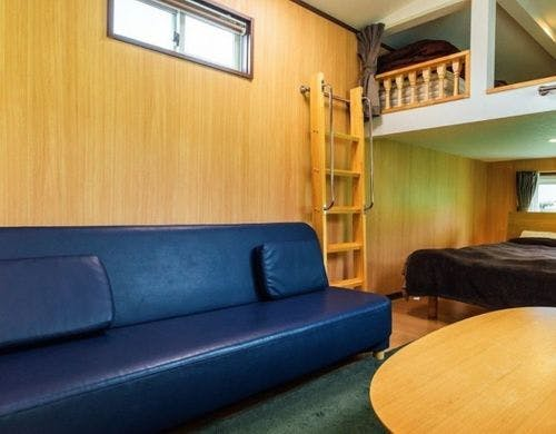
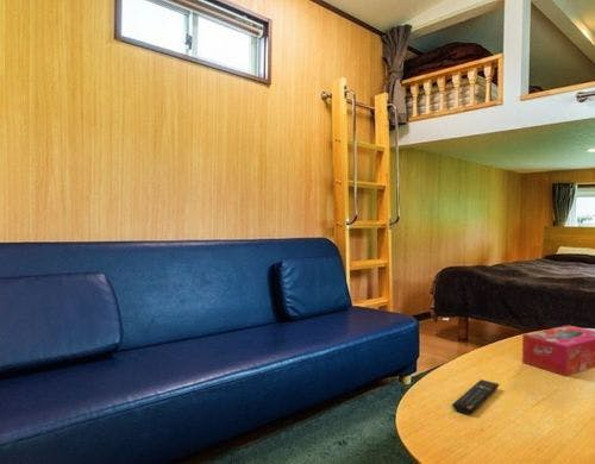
+ tissue box (566, 347)
+ remote control (476, 395)
